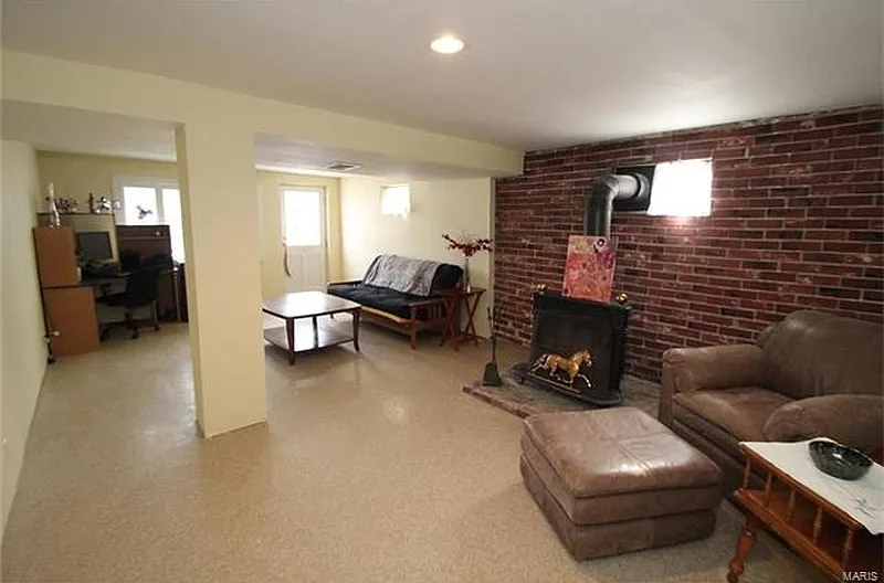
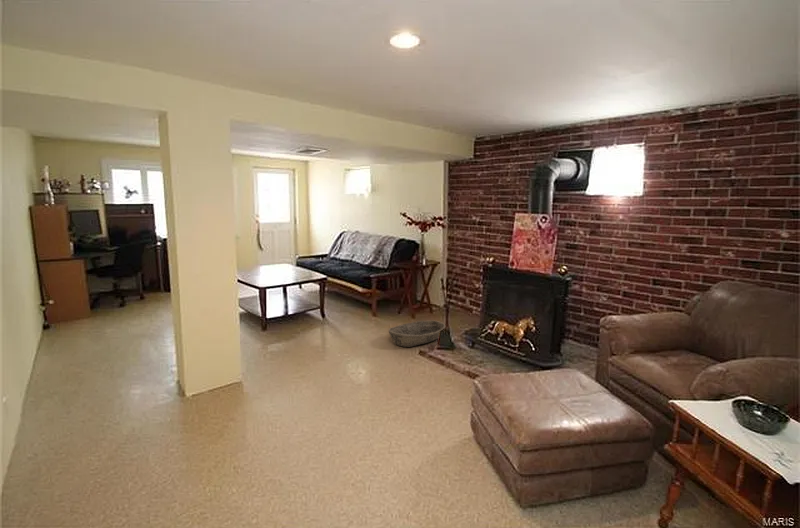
+ basket (417, 333)
